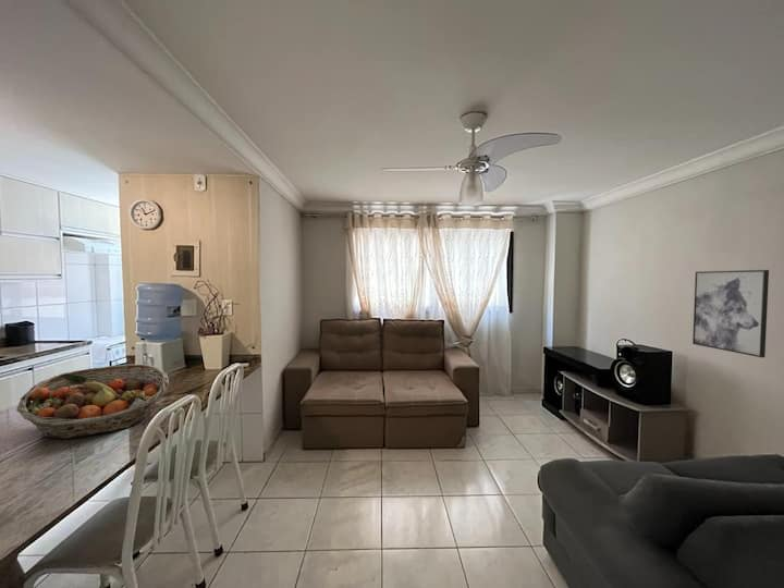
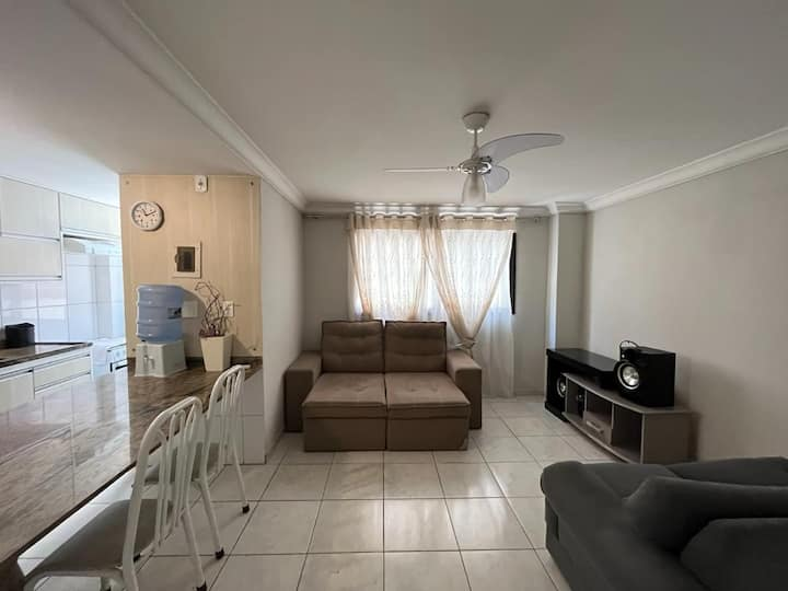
- fruit basket (100, 397)
- wall art (726, 310)
